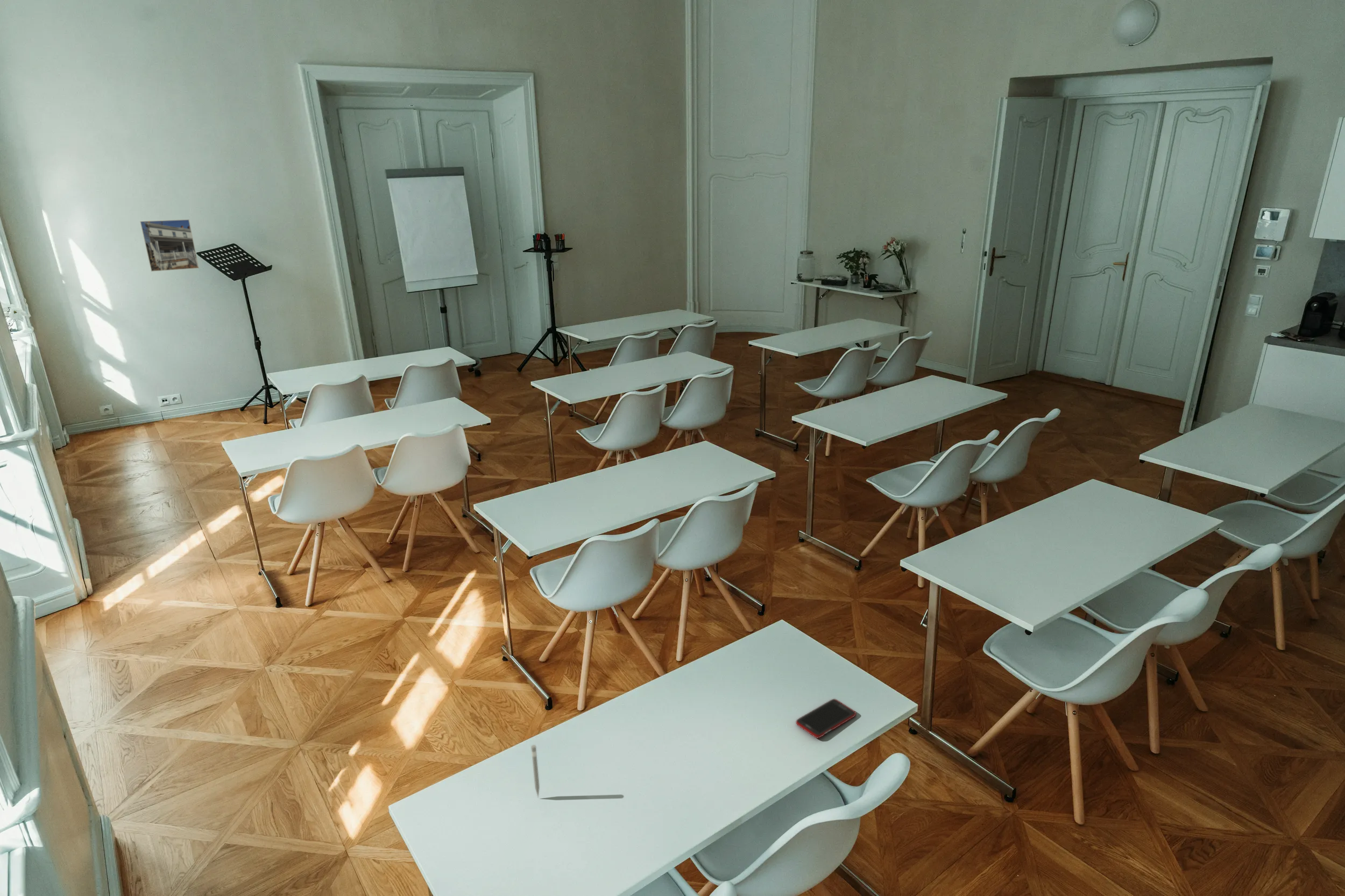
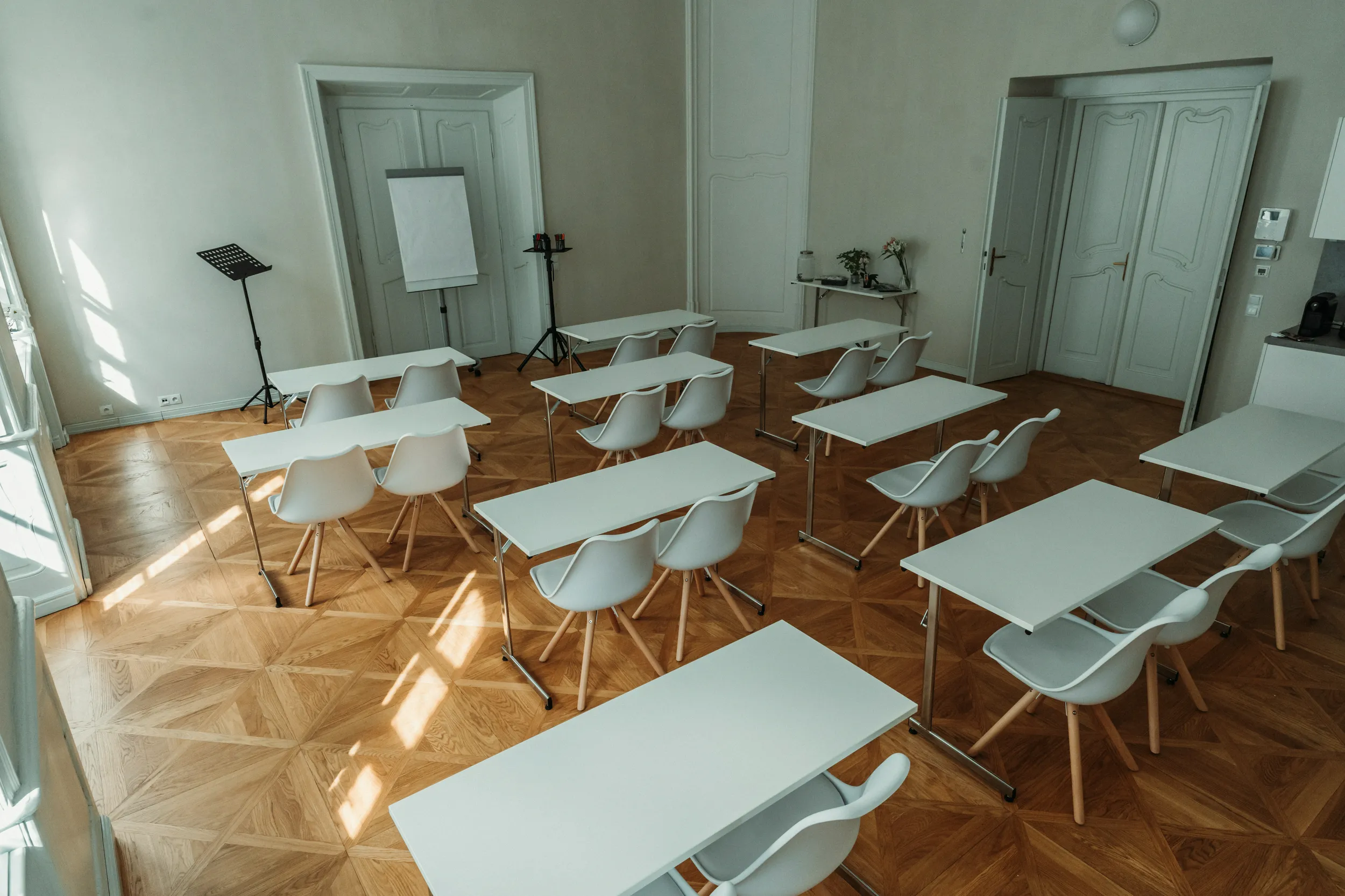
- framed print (170, 245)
- pen (536, 772)
- cell phone (826, 718)
